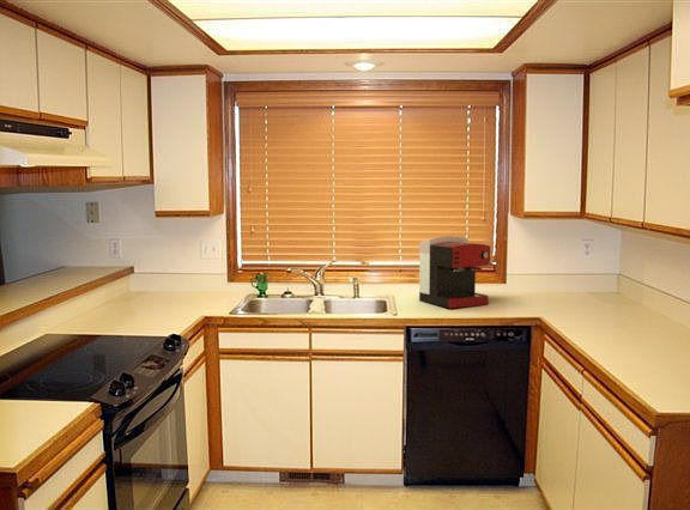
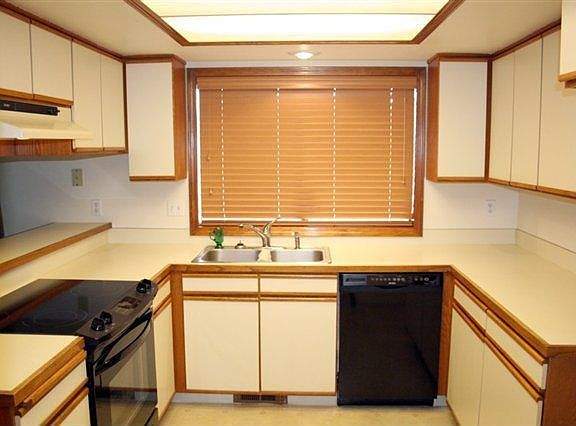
- coffee maker (458, 269)
